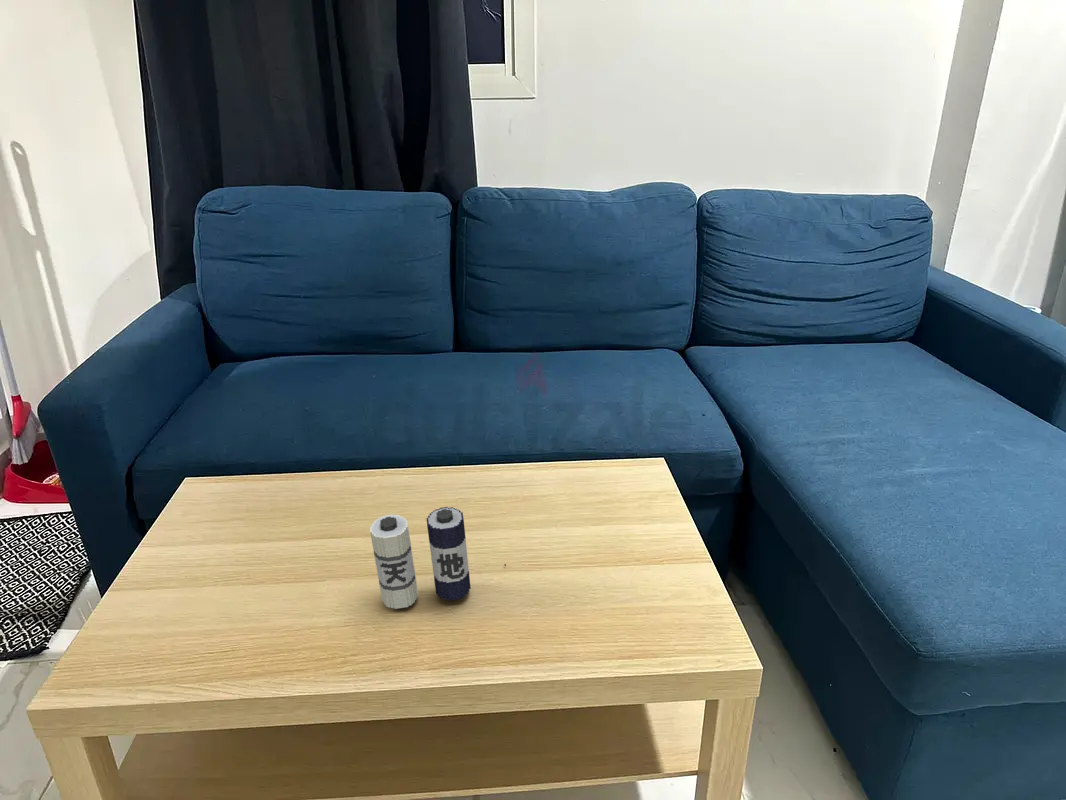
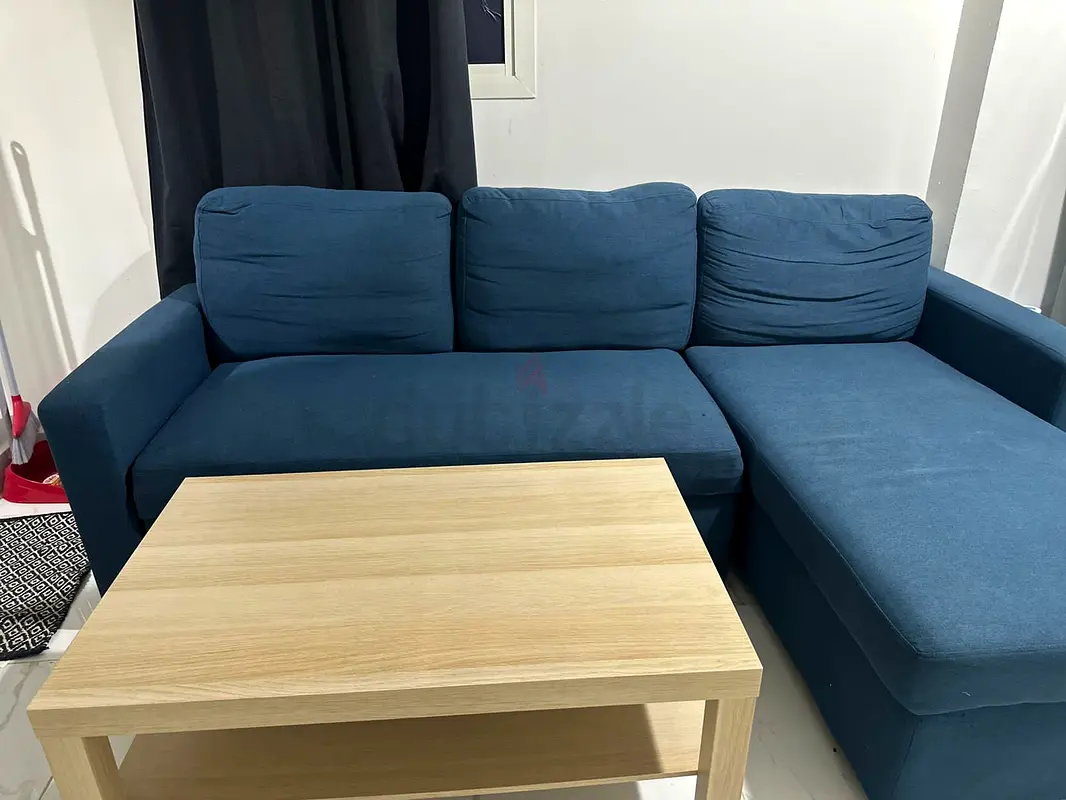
- candle (442, 549)
